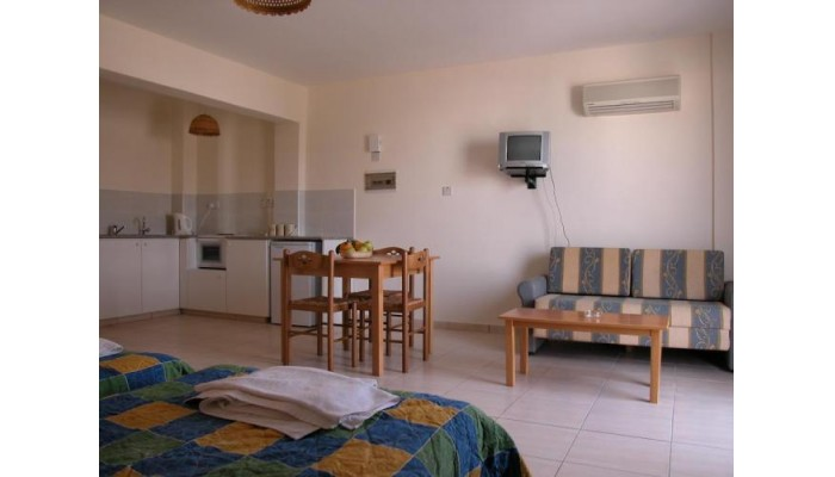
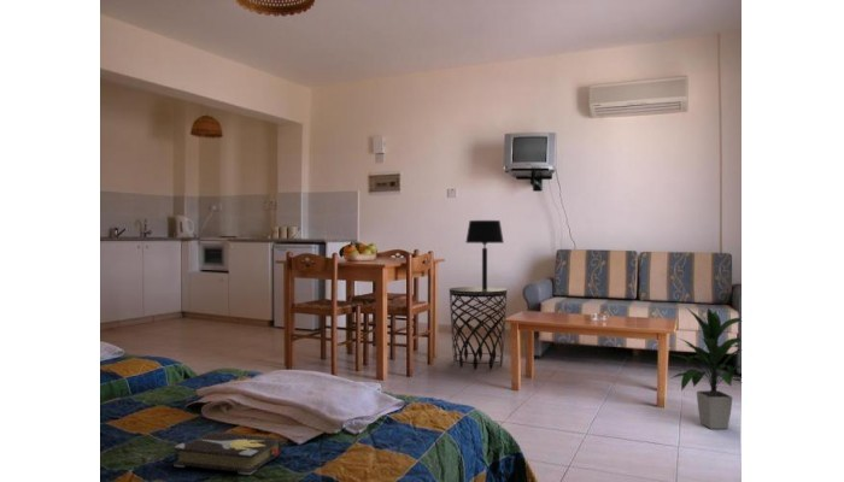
+ side table (477, 327)
+ indoor plant (714, 364)
+ hardback book (229, 449)
+ table lamp (483, 254)
